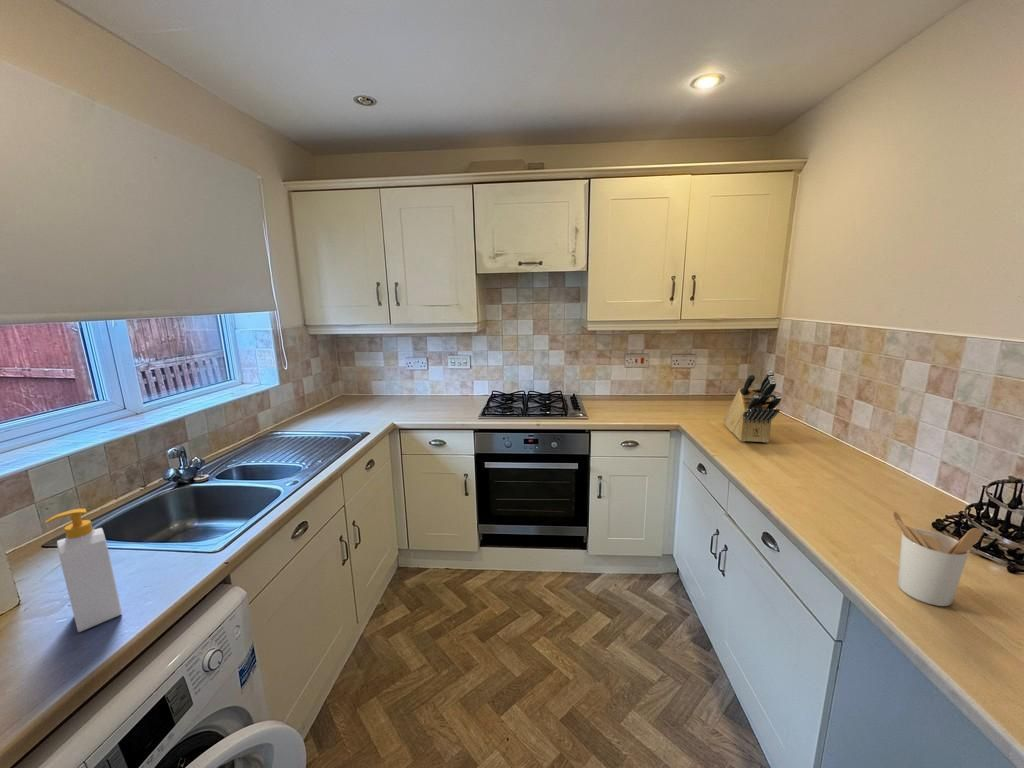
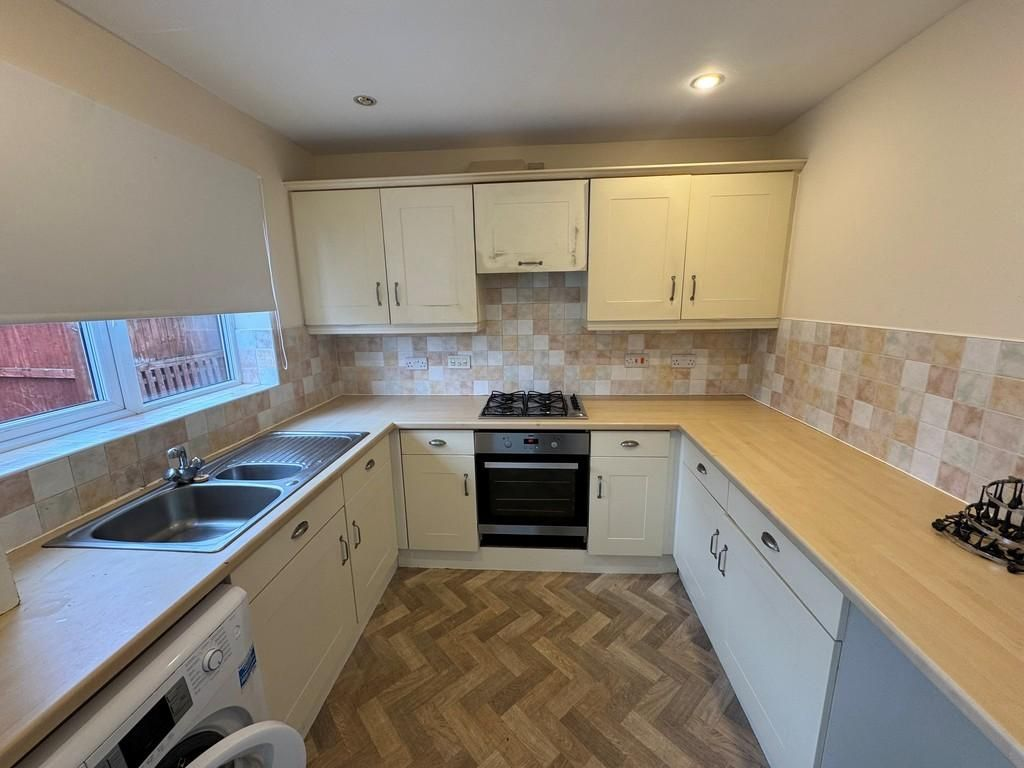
- knife block (751, 402)
- soap bottle (84, 564)
- utensil holder (925, 557)
